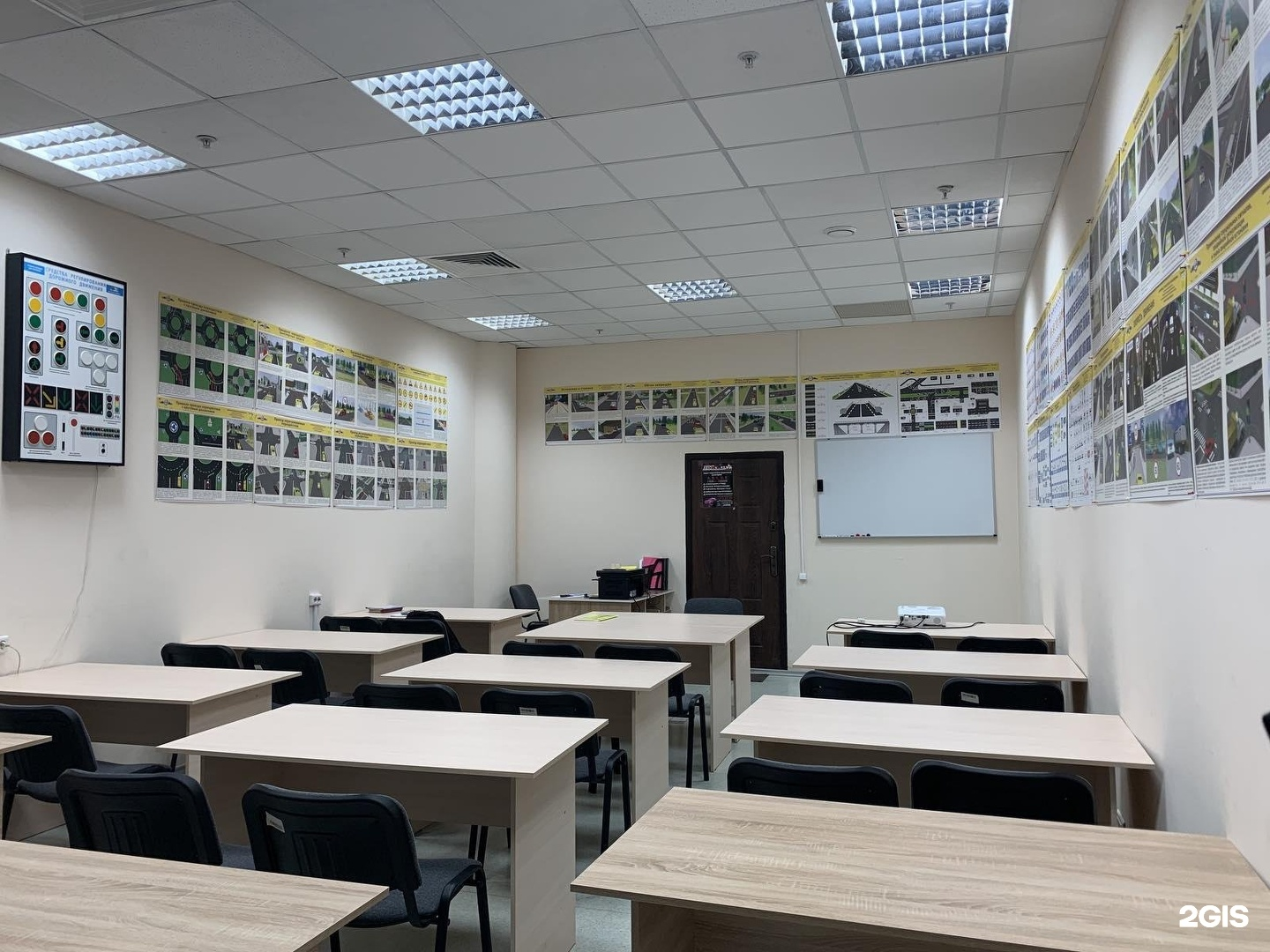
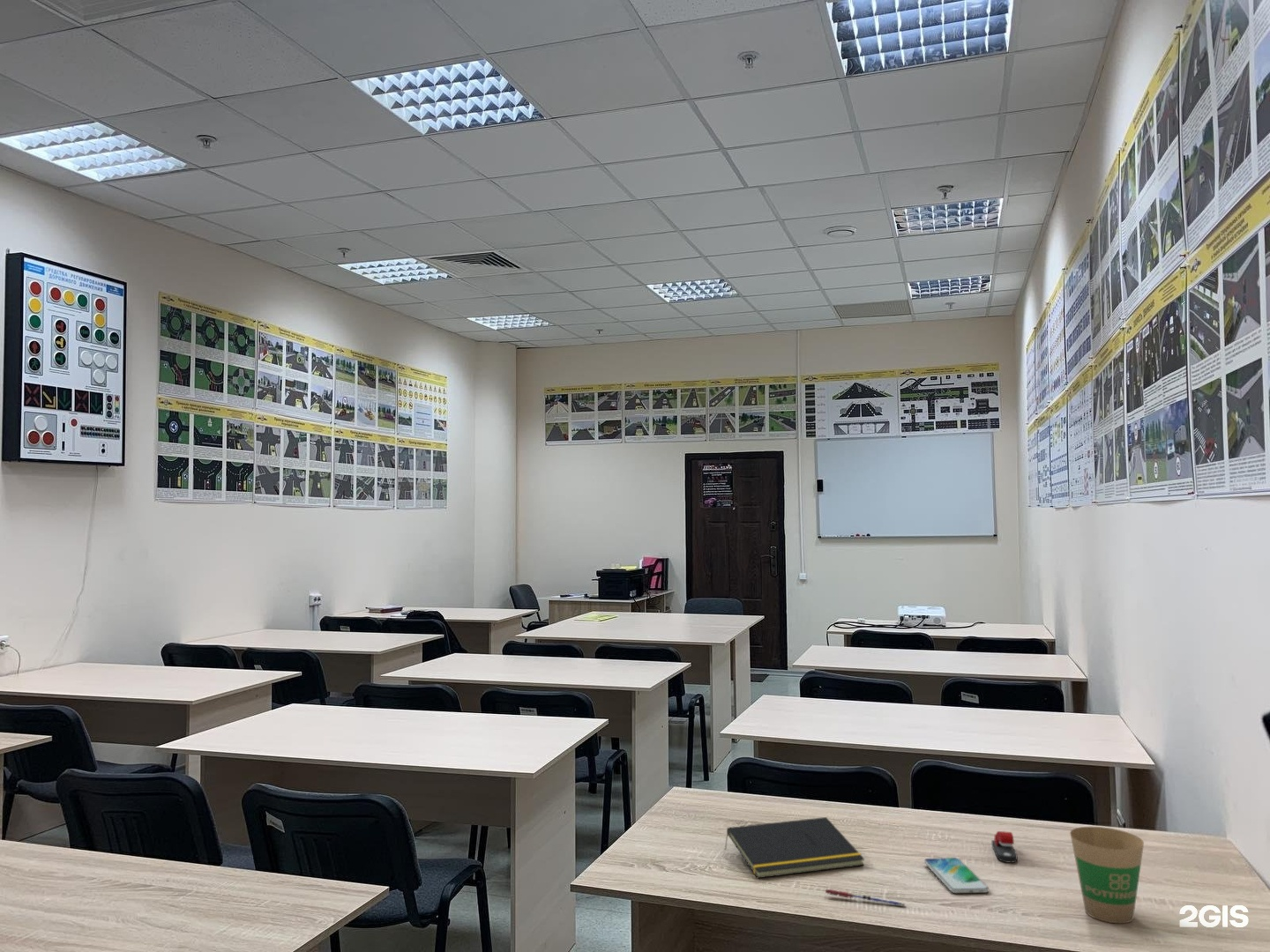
+ smartphone (955, 874)
+ pen (864, 896)
+ notepad (794, 845)
+ paper cup (1107, 875)
+ stapler (1005, 841)
